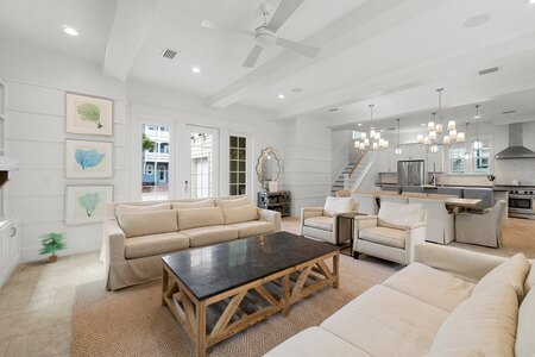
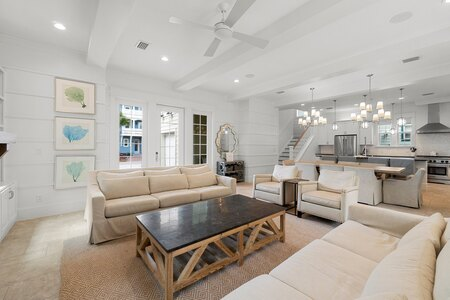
- potted plant (54, 248)
